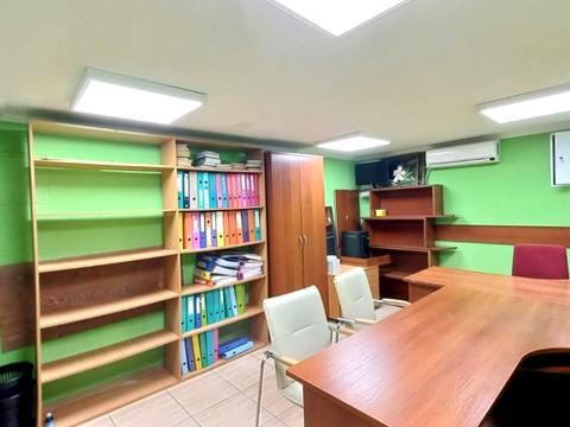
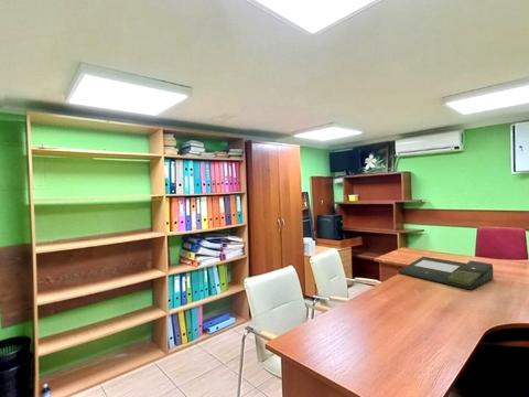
+ document tray (443, 268)
